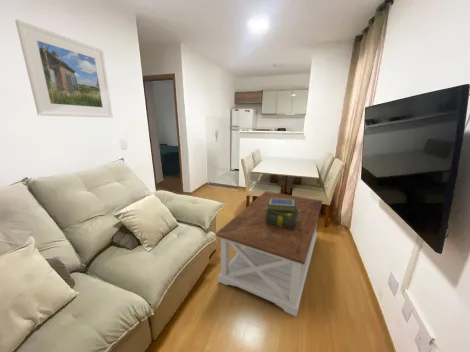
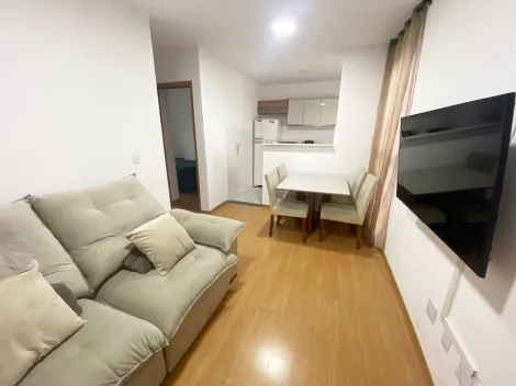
- stack of books (281, 211)
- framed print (74, 79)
- coffee table (277, 235)
